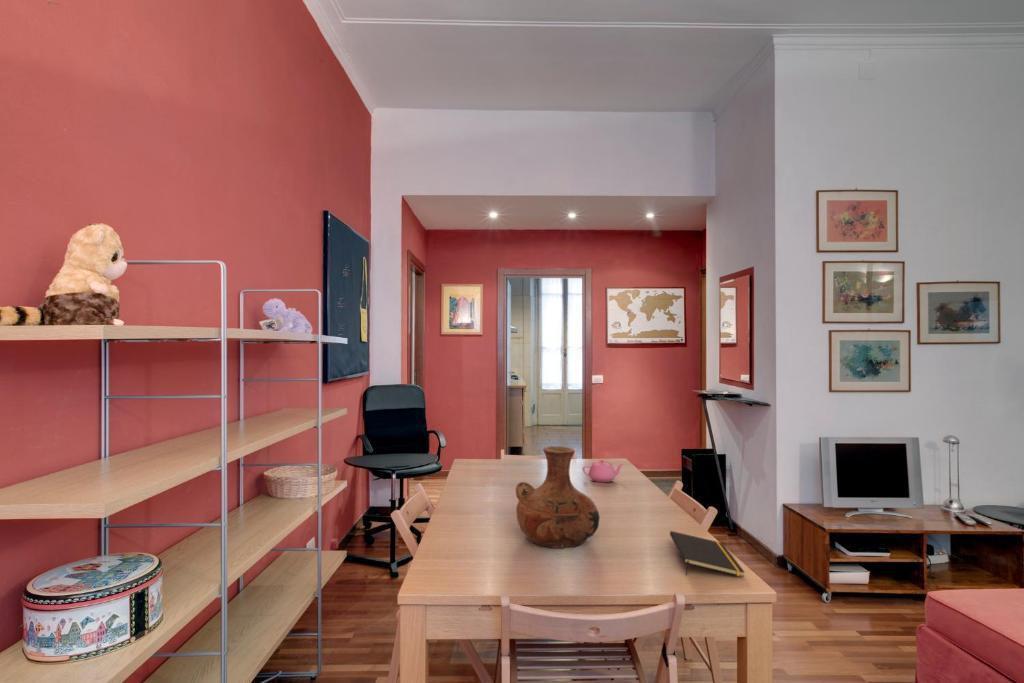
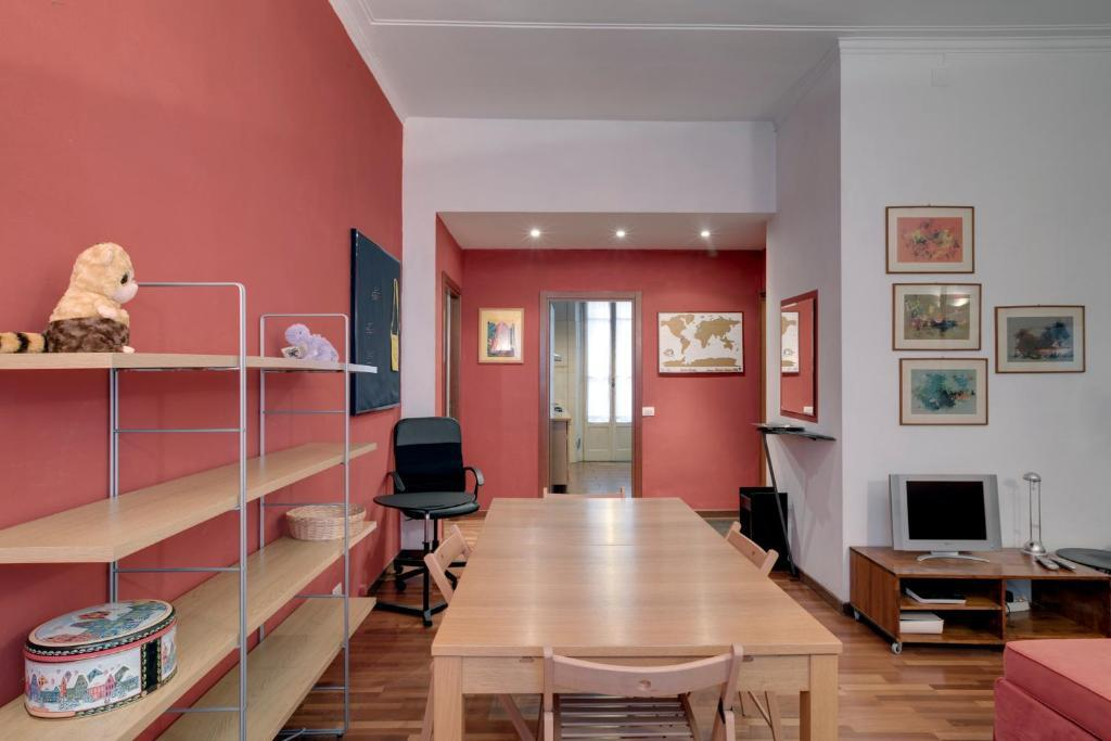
- teapot (603, 470)
- vase (556, 493)
- notepad (704, 552)
